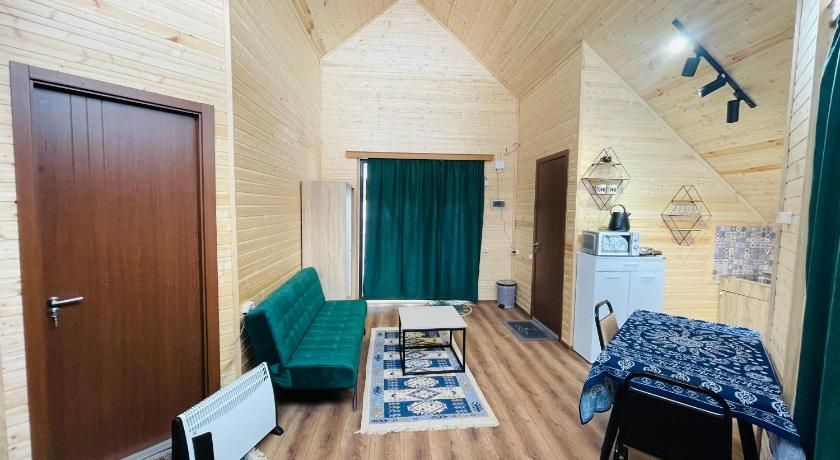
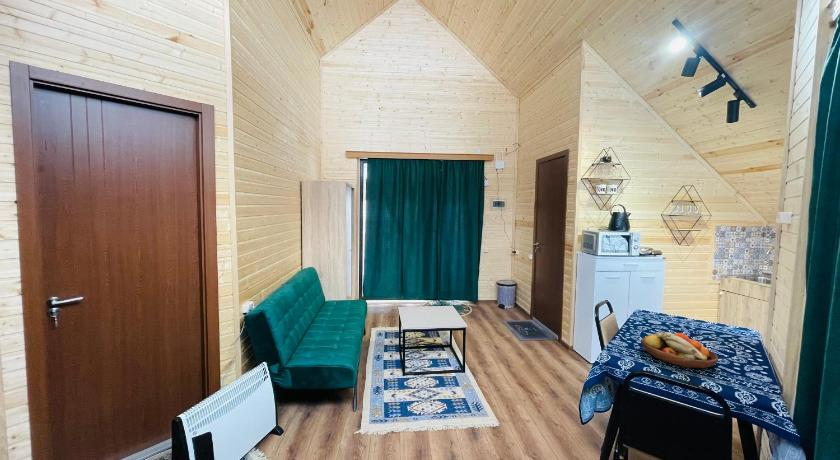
+ fruit bowl (678, 345)
